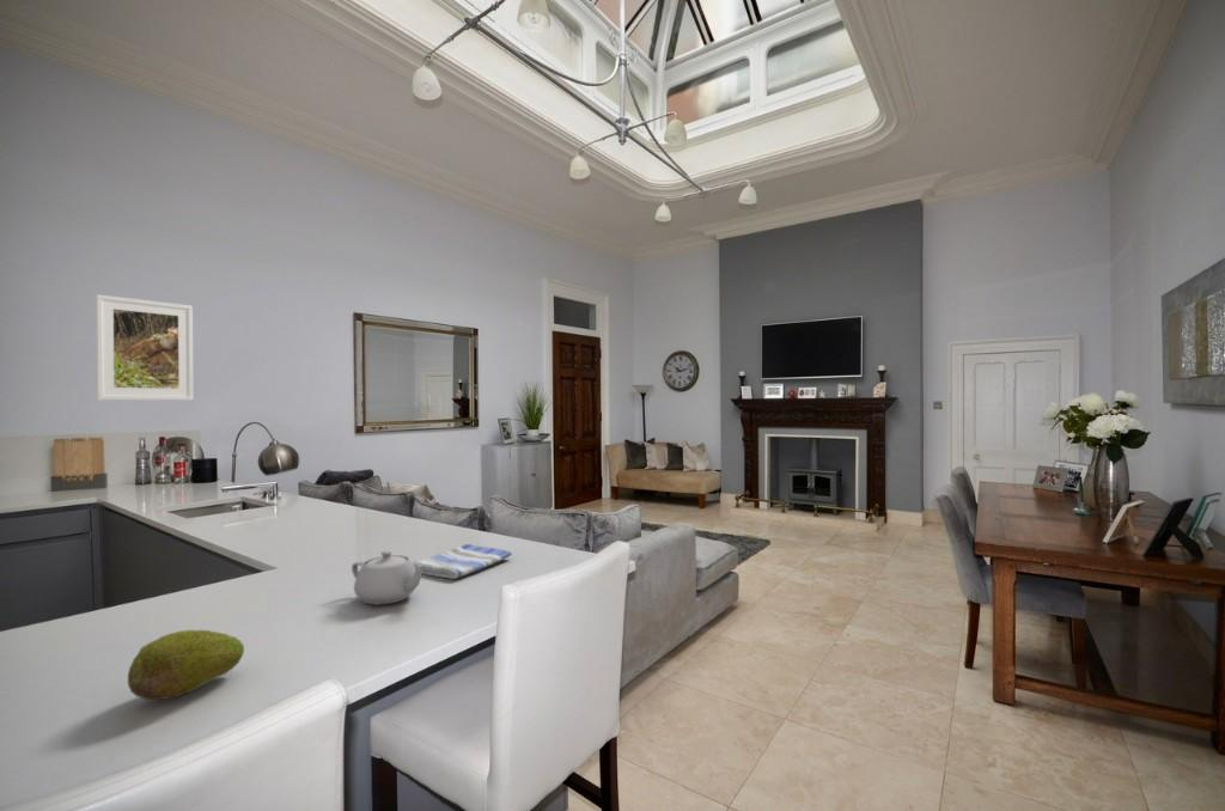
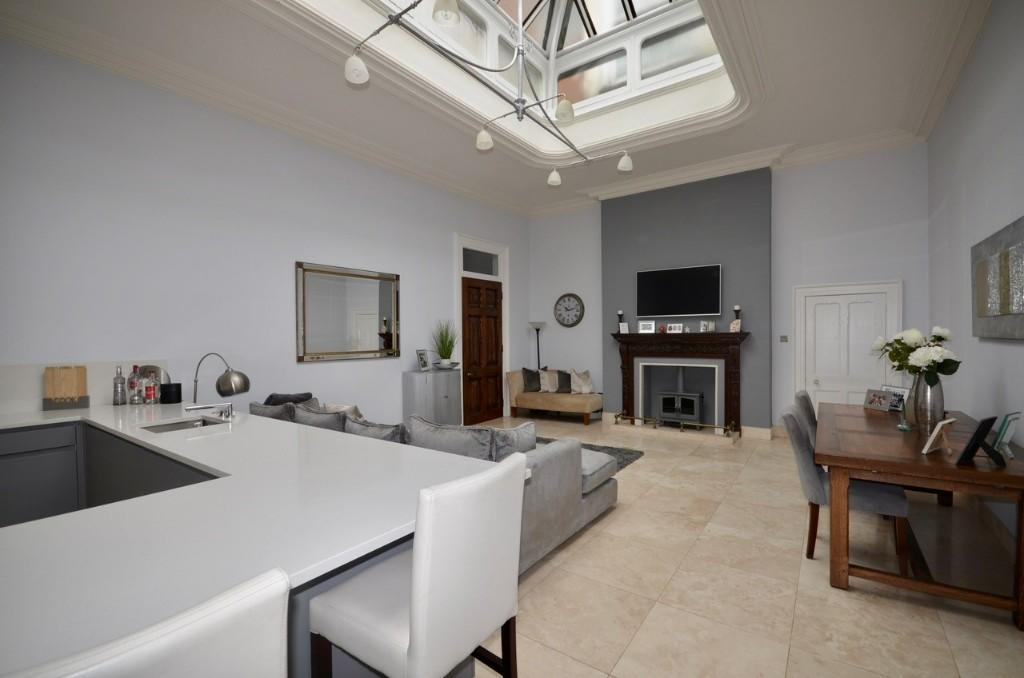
- dish towel (462, 559)
- fruit (188, 658)
- teapot (389, 574)
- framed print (147, 349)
